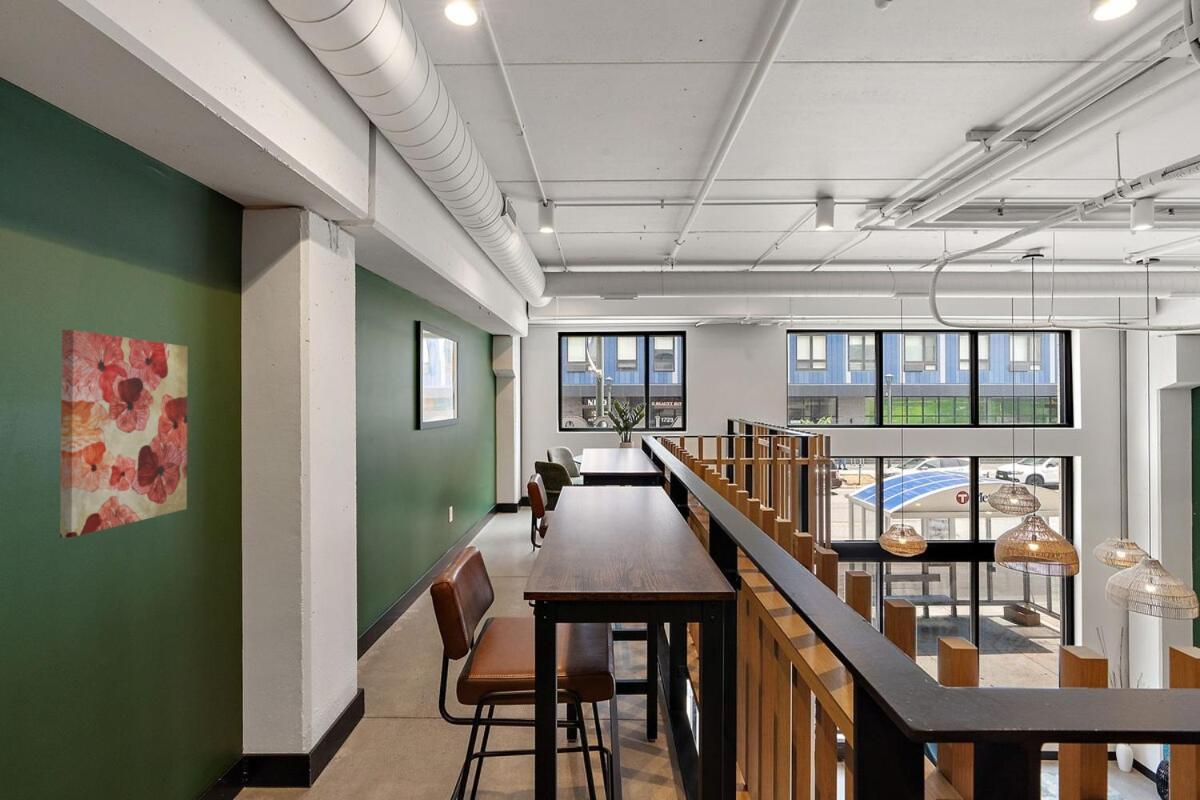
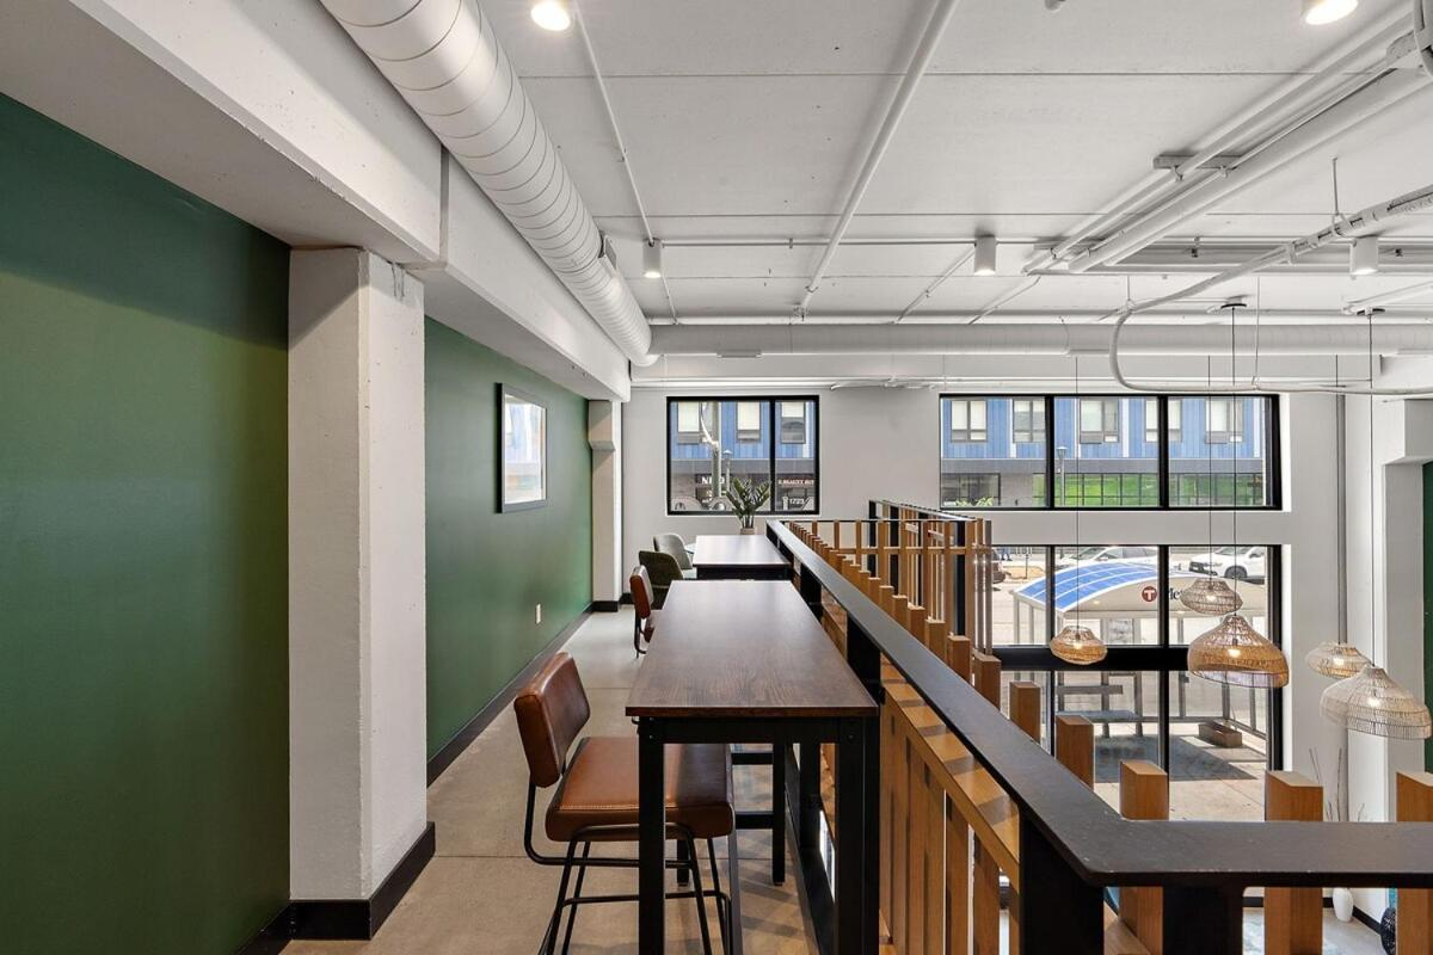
- wall art (131, 430)
